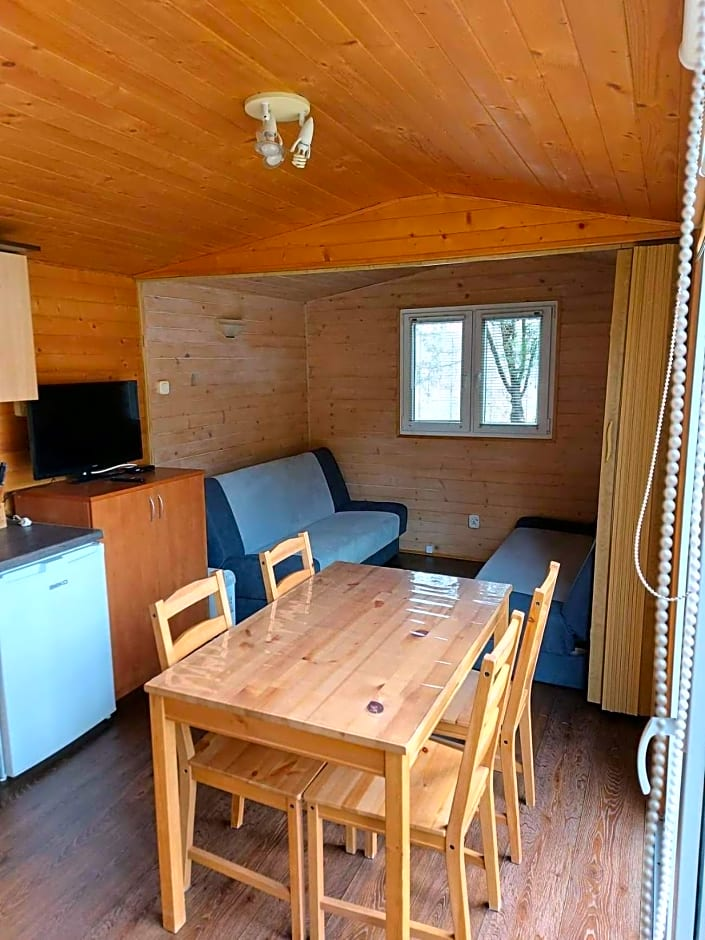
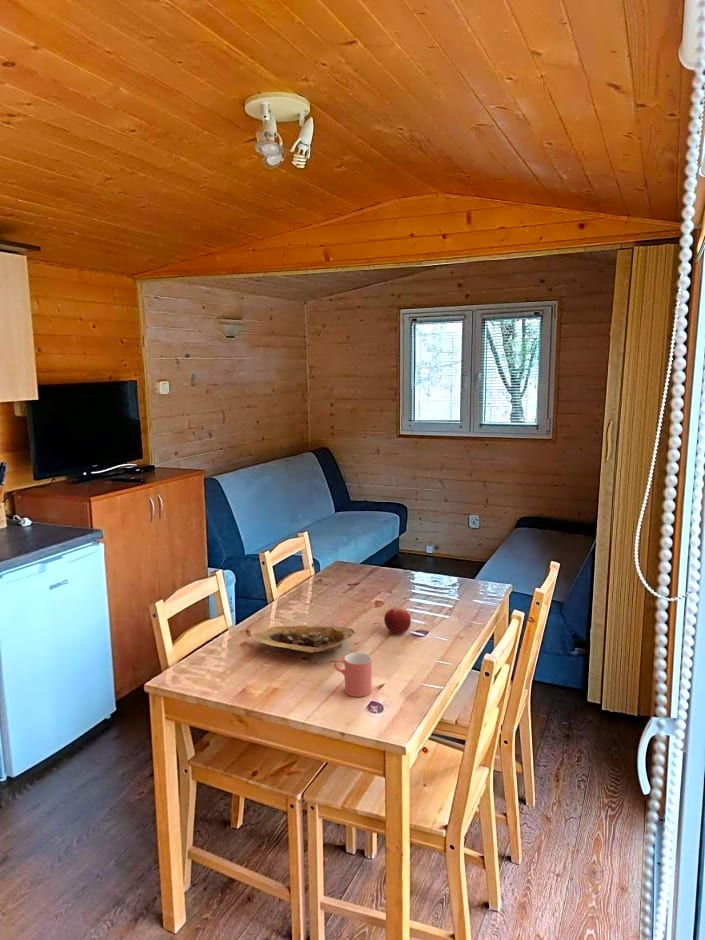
+ fruit (397, 619)
+ bowl (302, 638)
+ cup (352, 673)
